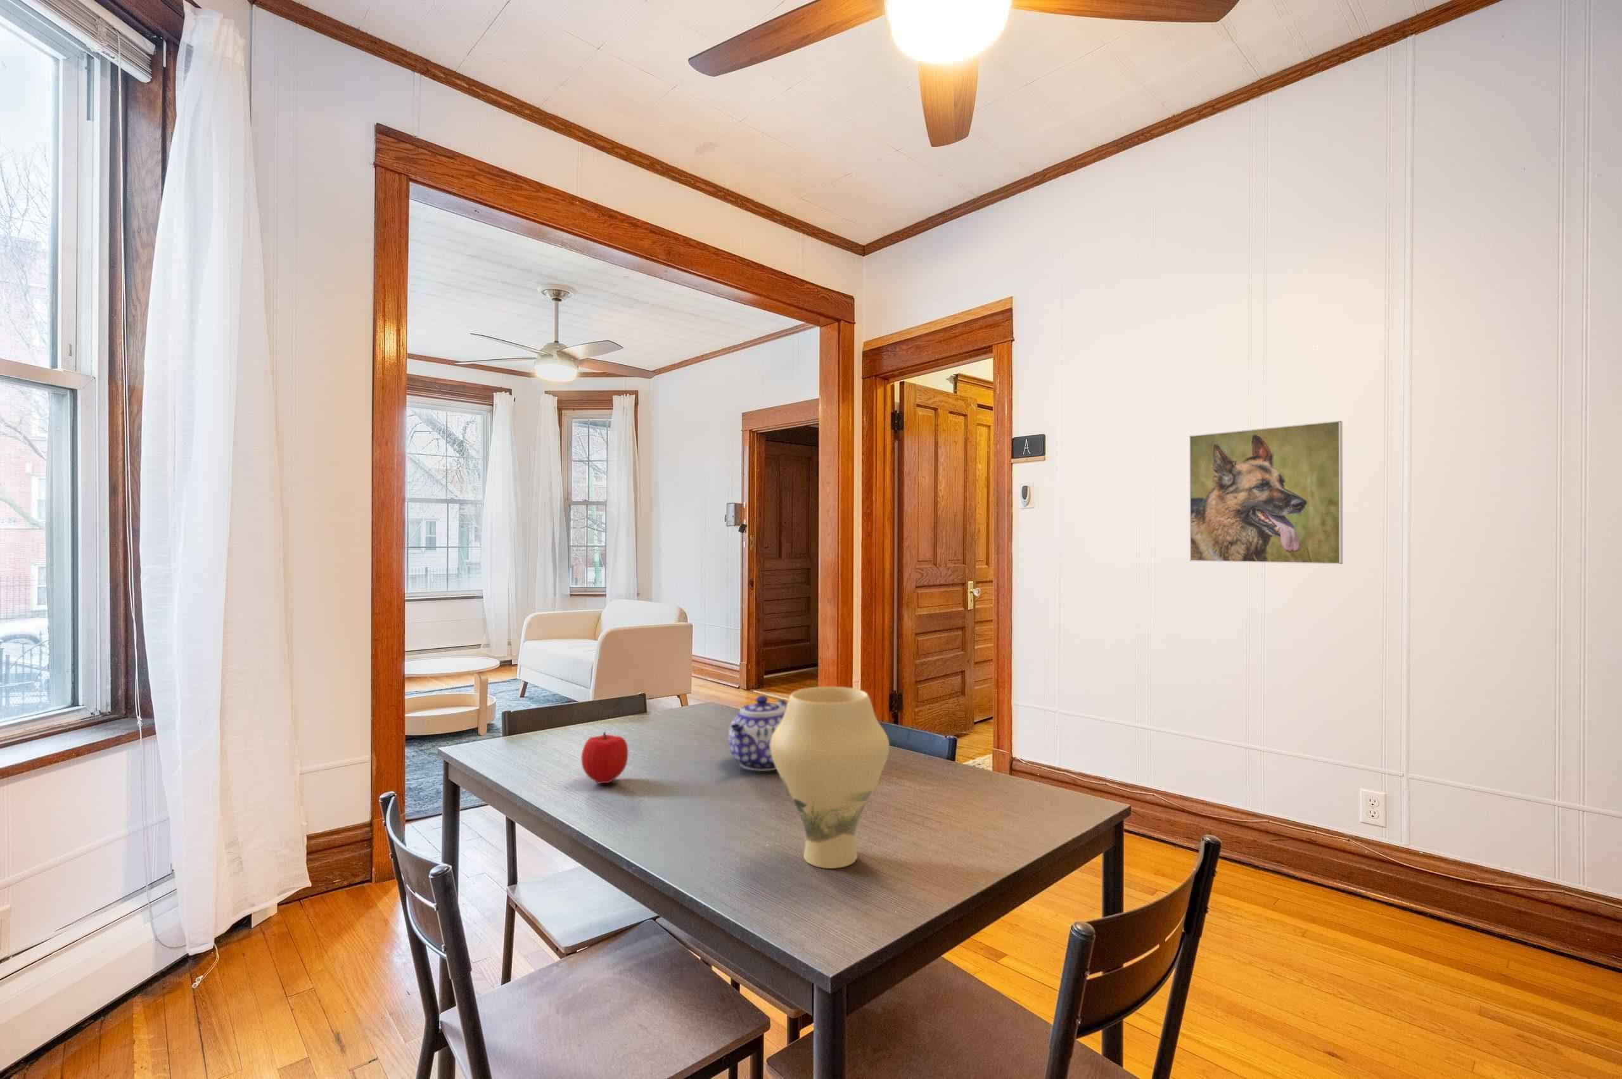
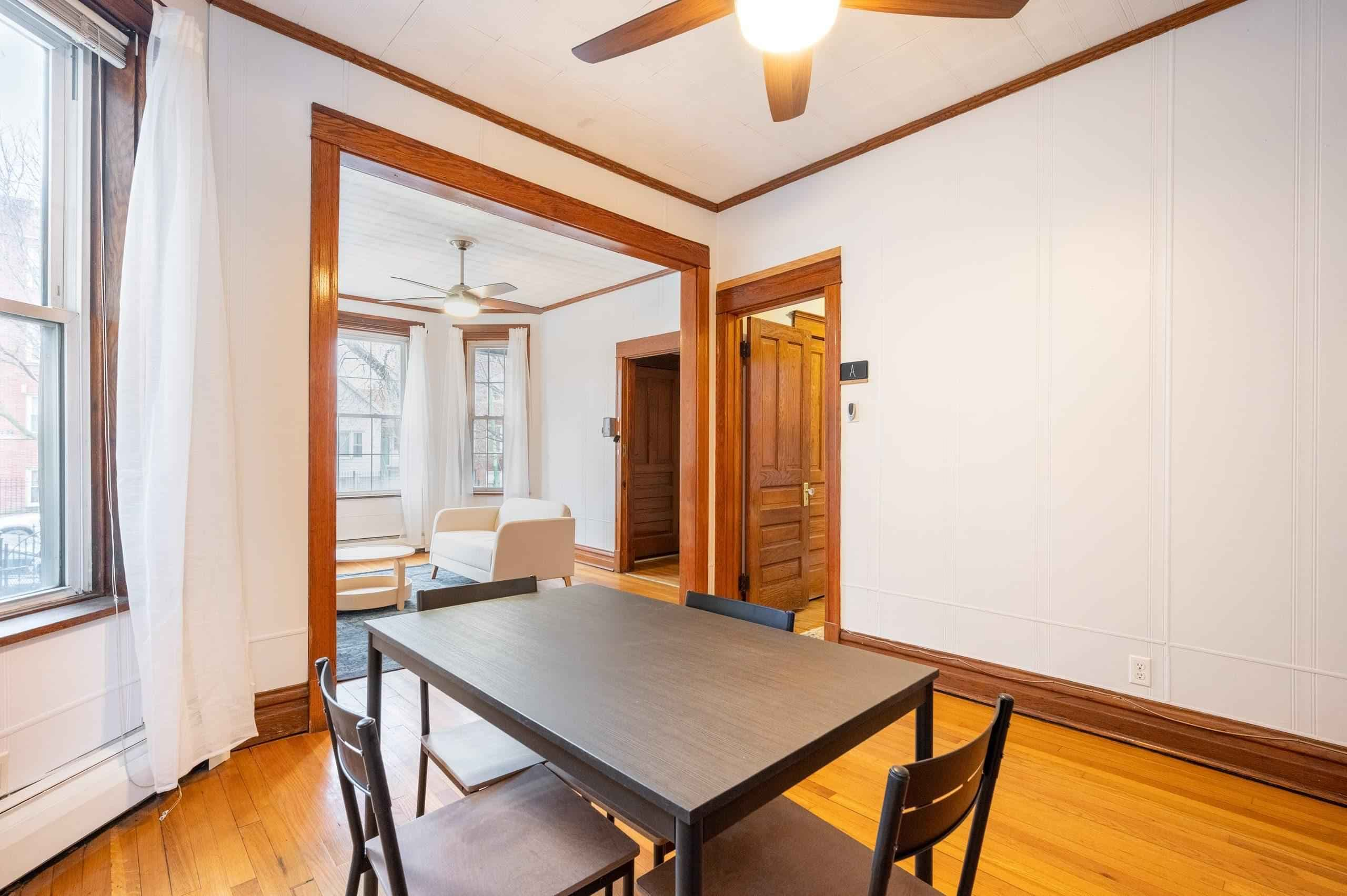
- fruit (604, 756)
- vase (830, 776)
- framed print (1261, 495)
- teapot (763, 730)
